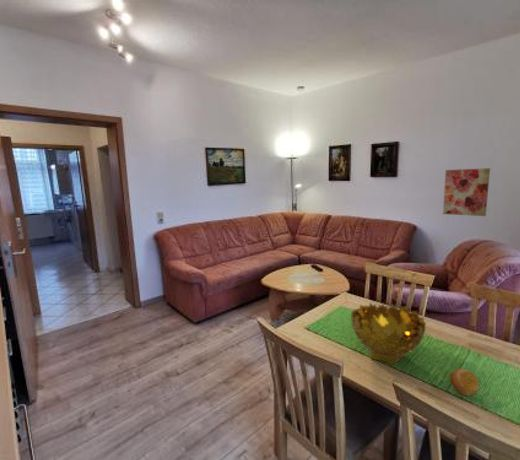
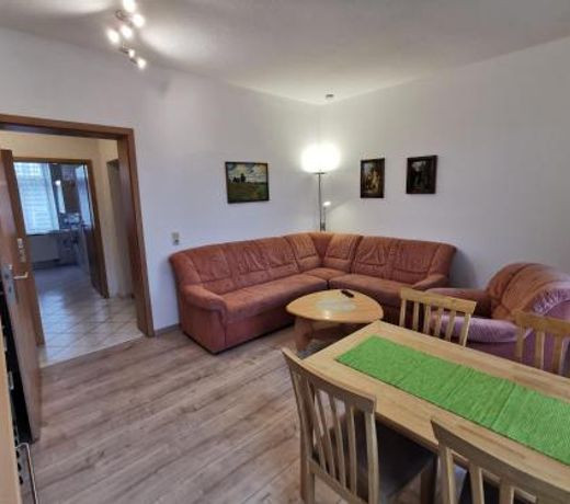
- fruit (464, 381)
- decorative bowl (386, 332)
- wall art (465, 192)
